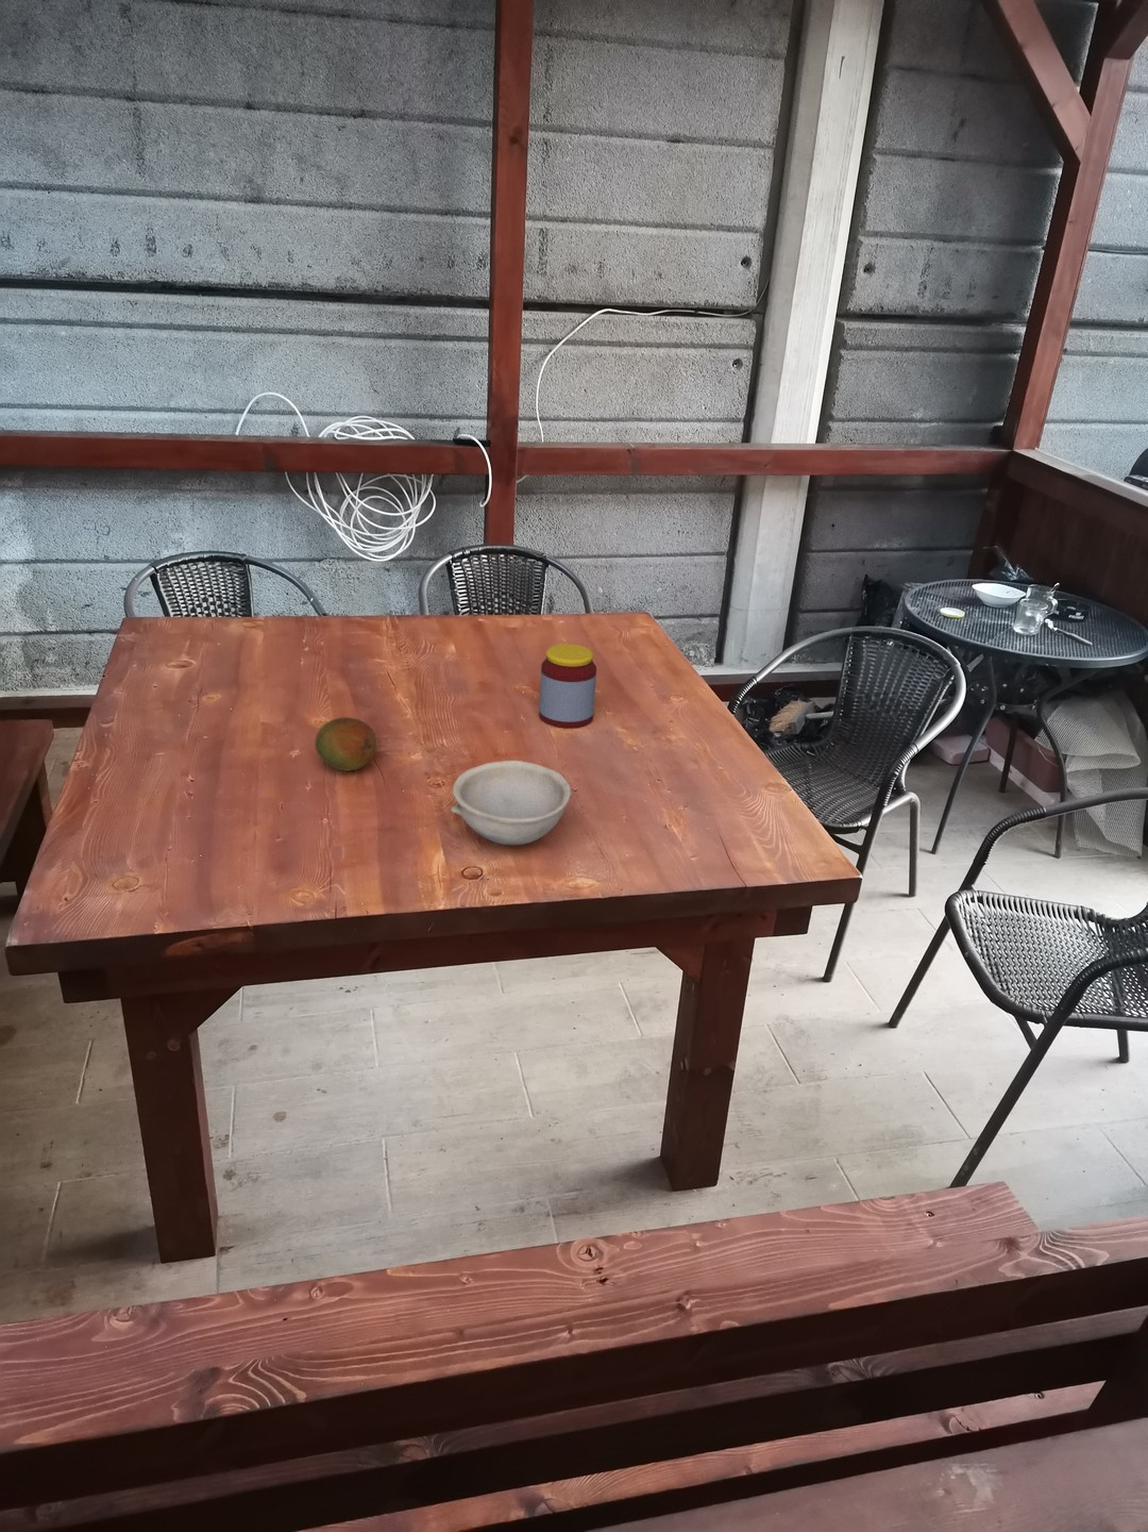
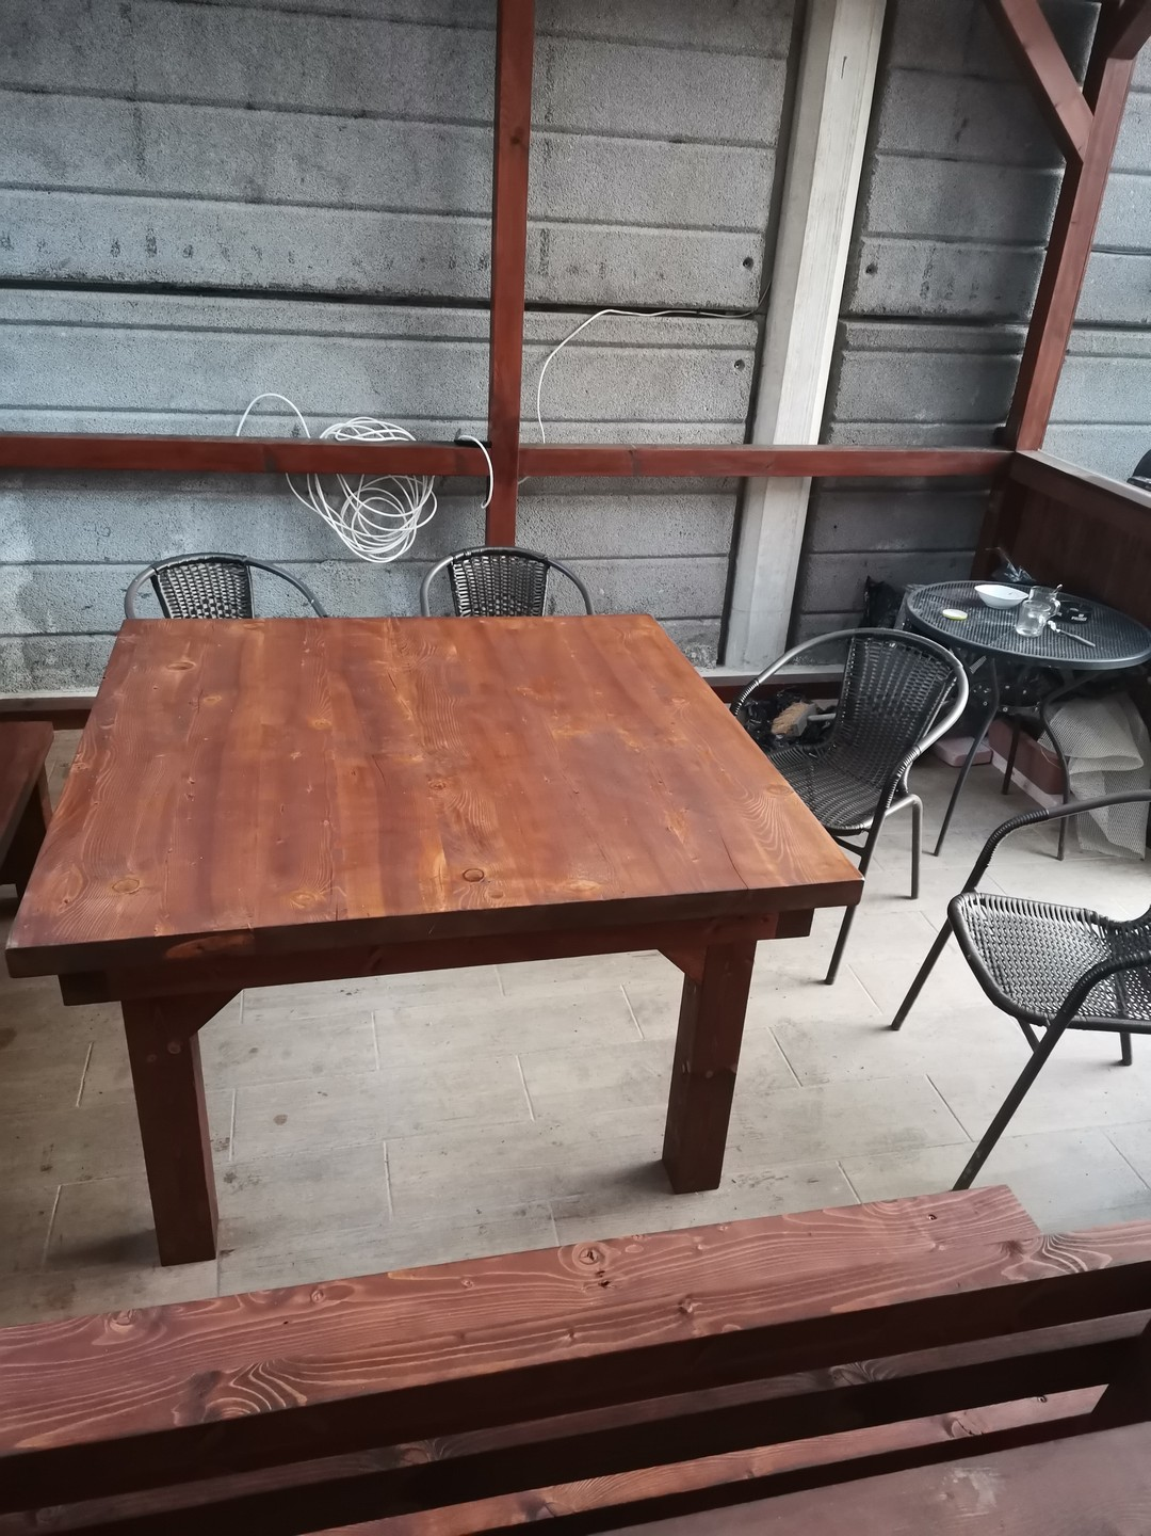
- fruit (342, 743)
- jar (568, 684)
- bowl (511, 812)
